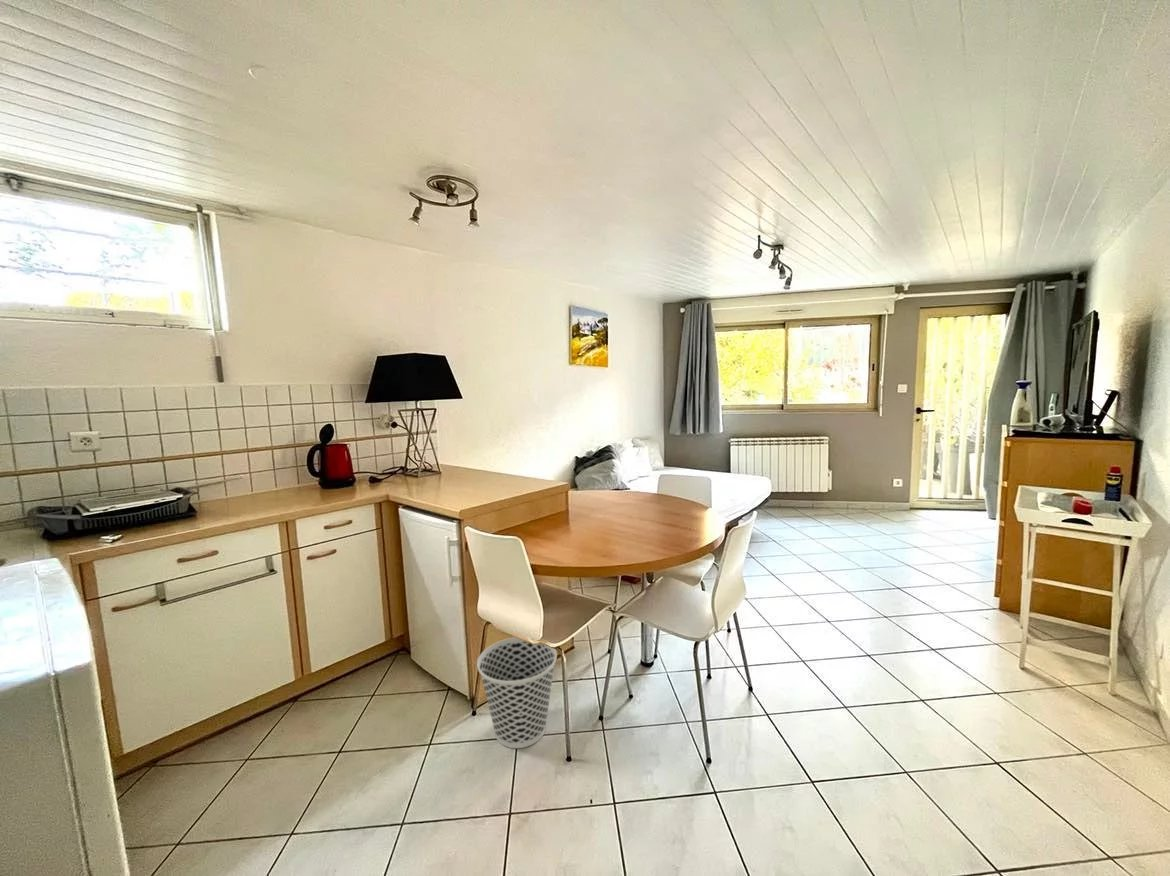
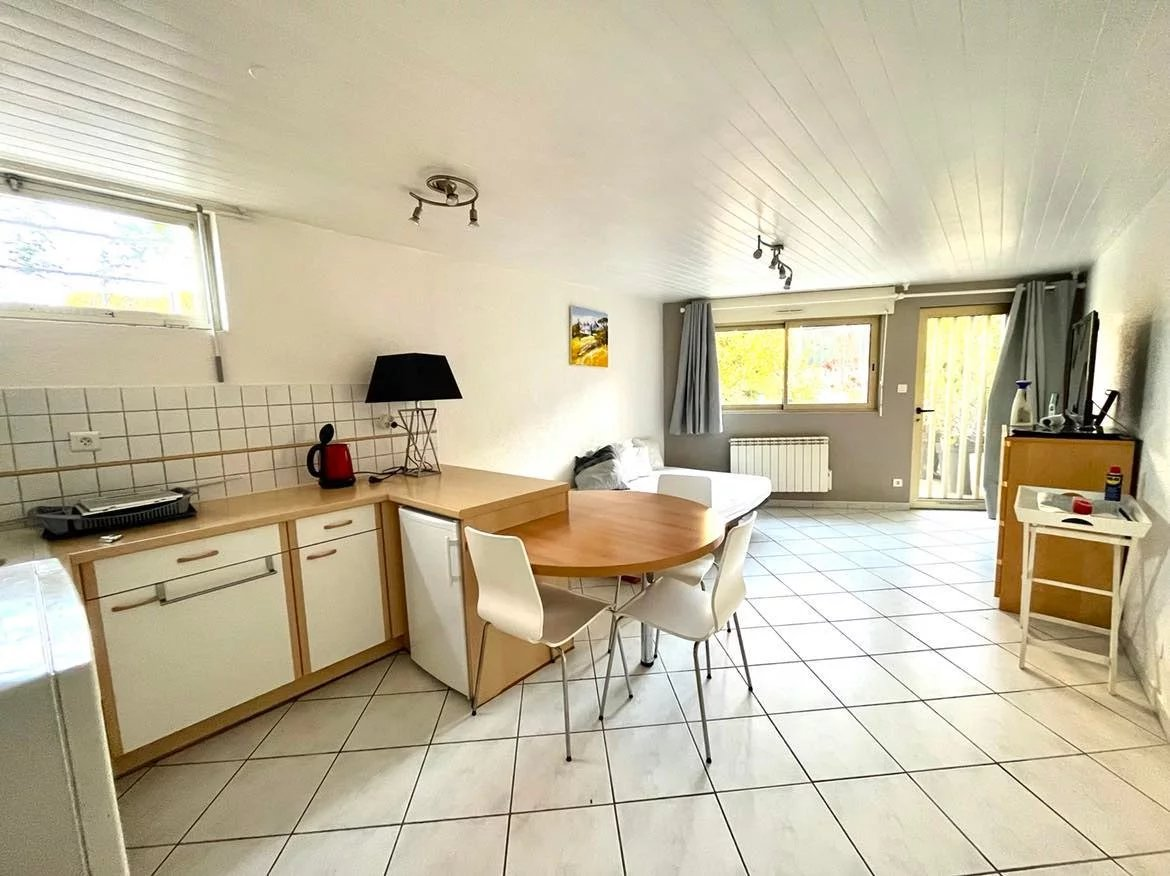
- wastebasket (519, 693)
